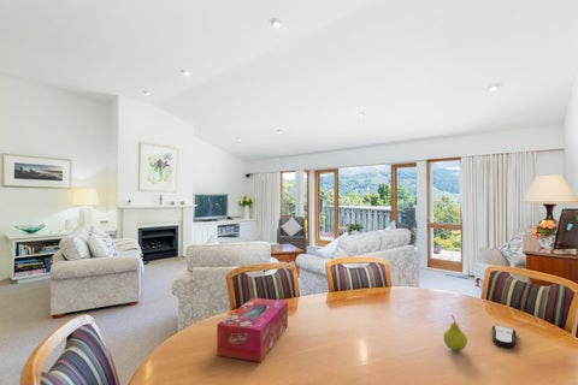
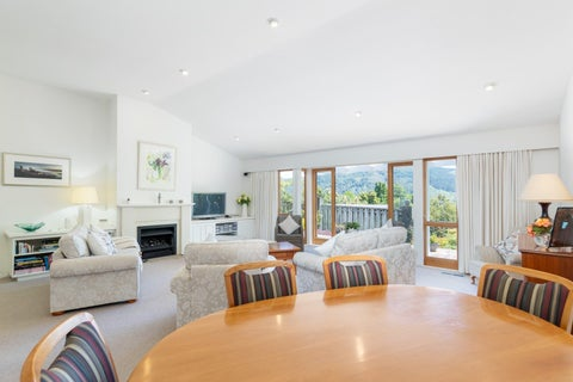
- fruit (455, 331)
- remote control (503, 336)
- tissue box (255, 325)
